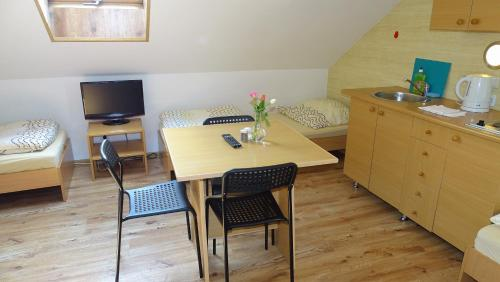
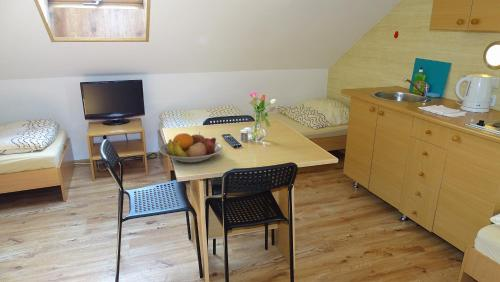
+ fruit bowl (191, 145)
